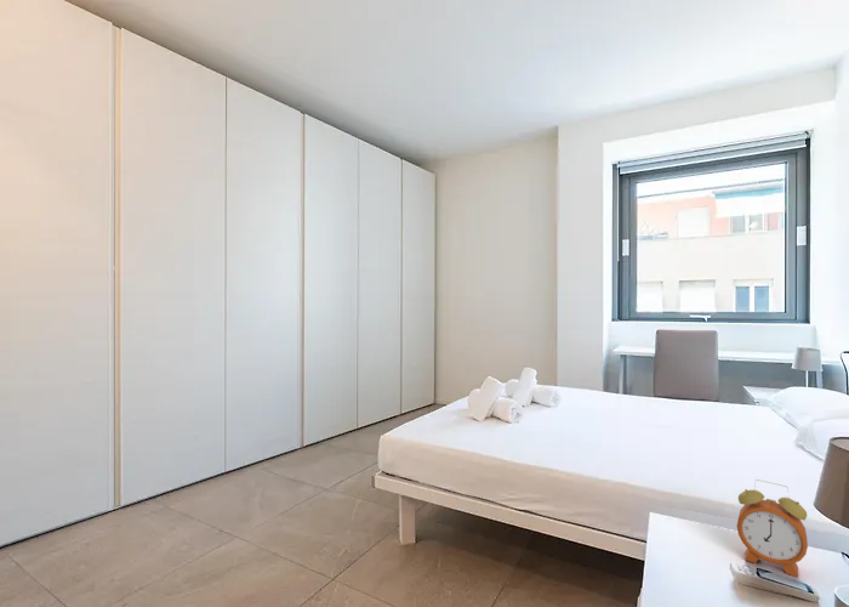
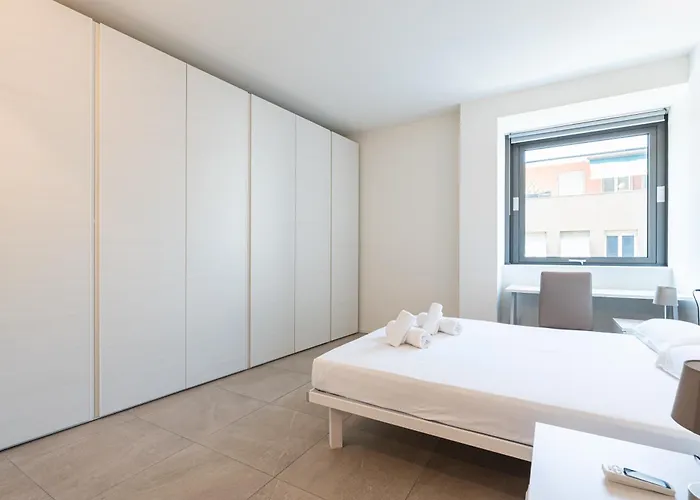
- alarm clock (770, 523)
